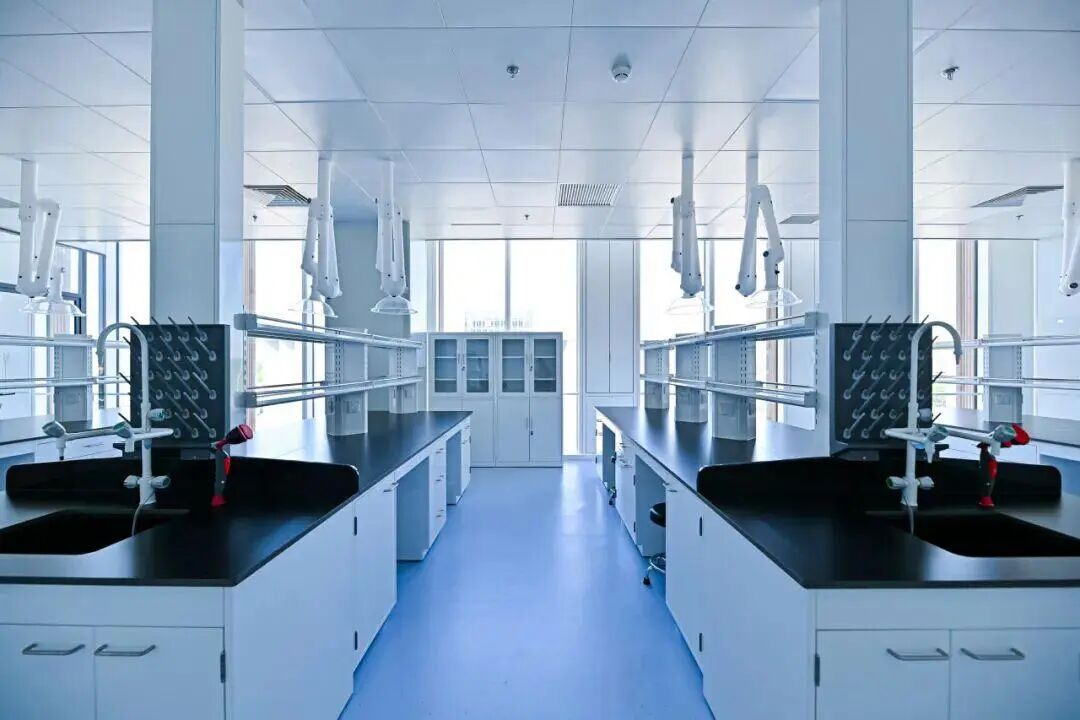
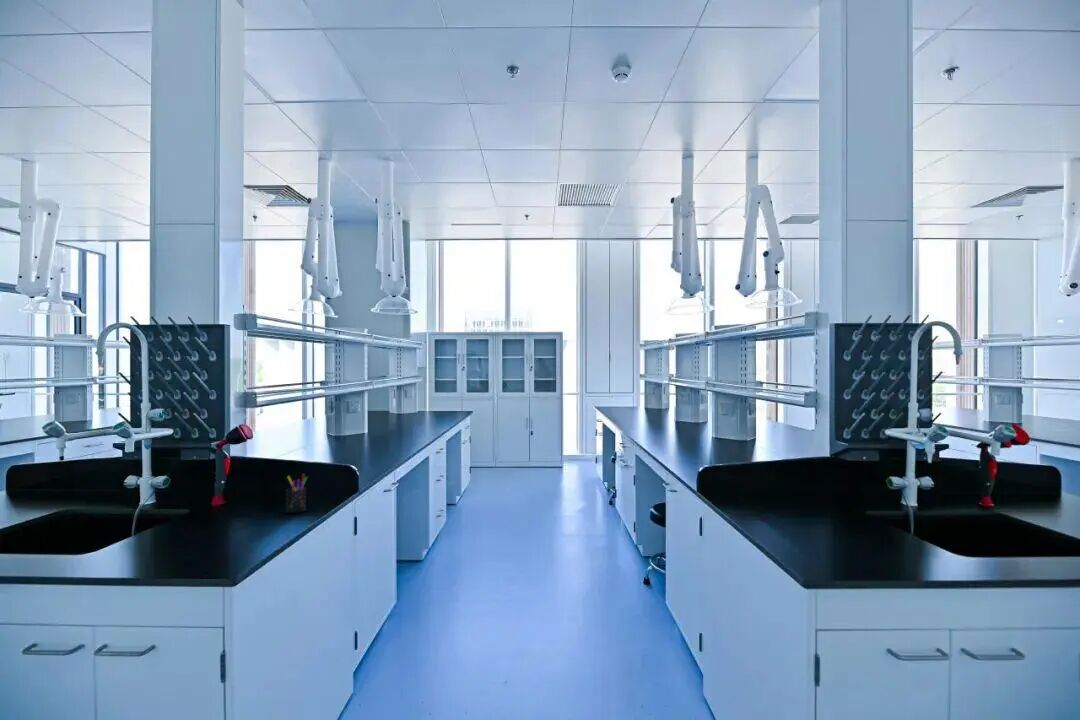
+ pen holder (298, 491)
